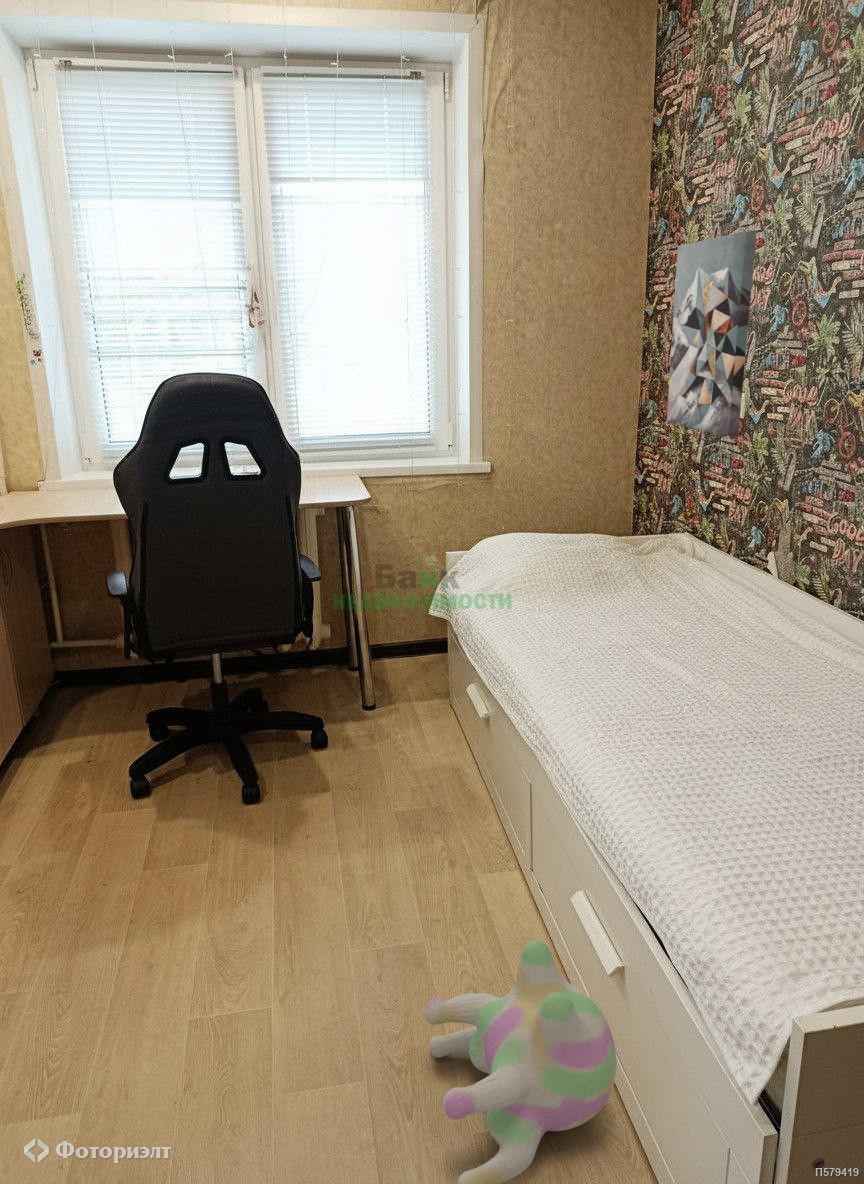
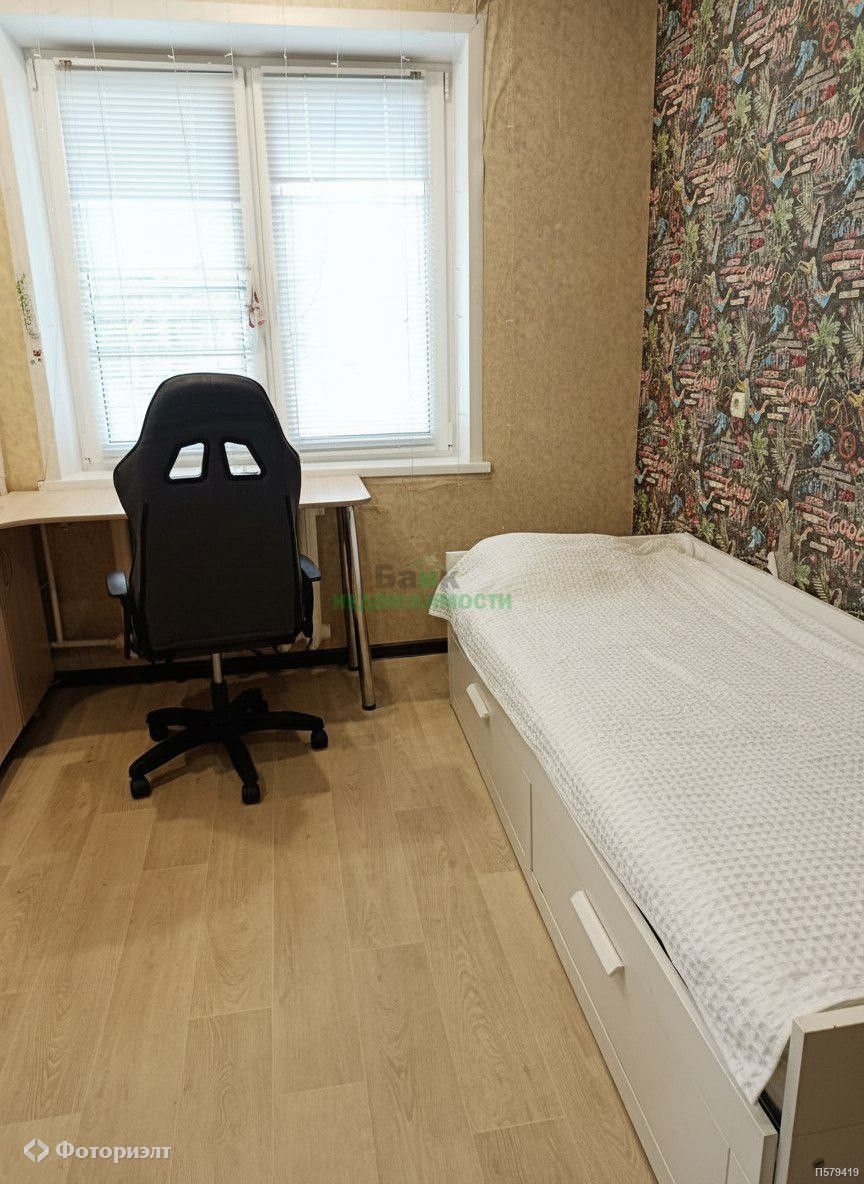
- plush toy (524, 1040)
- wall art (706, 336)
